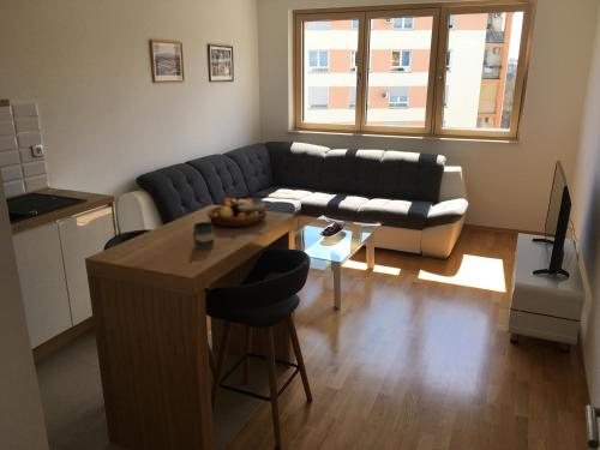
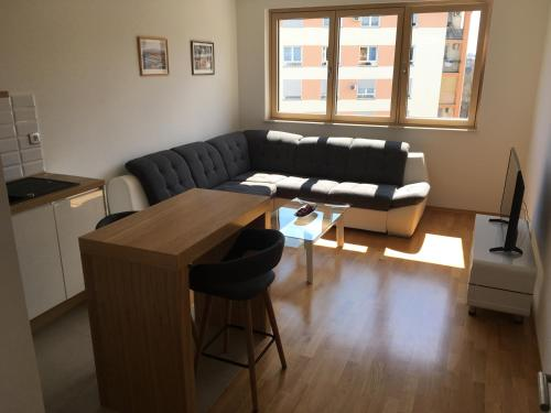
- mug (200, 236)
- fruit bowl (238, 209)
